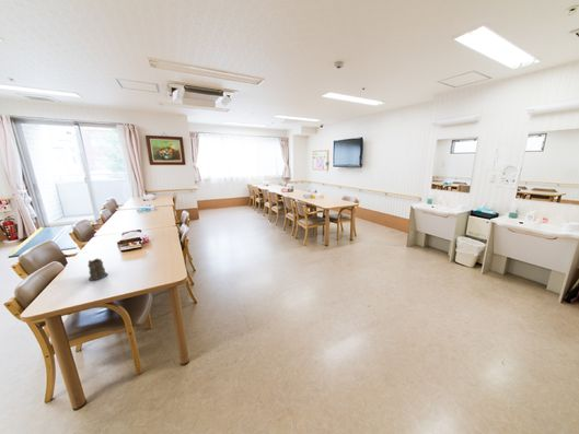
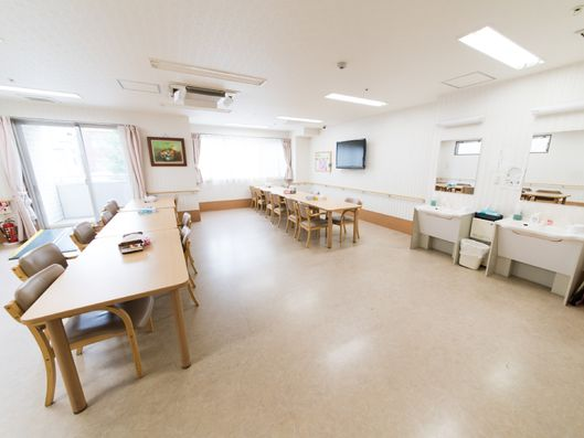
- mug (95, 269)
